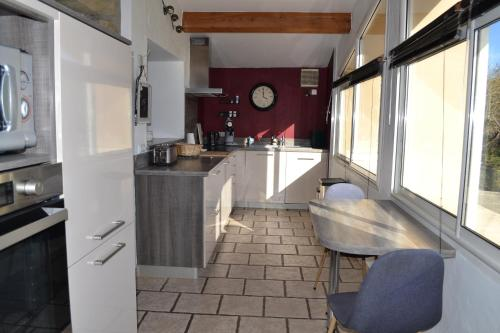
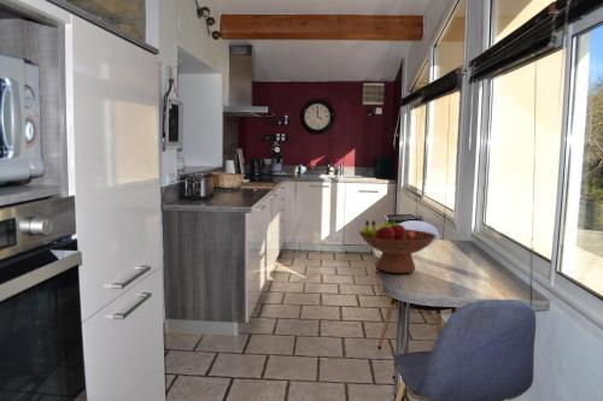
+ fruit bowl (397, 244)
